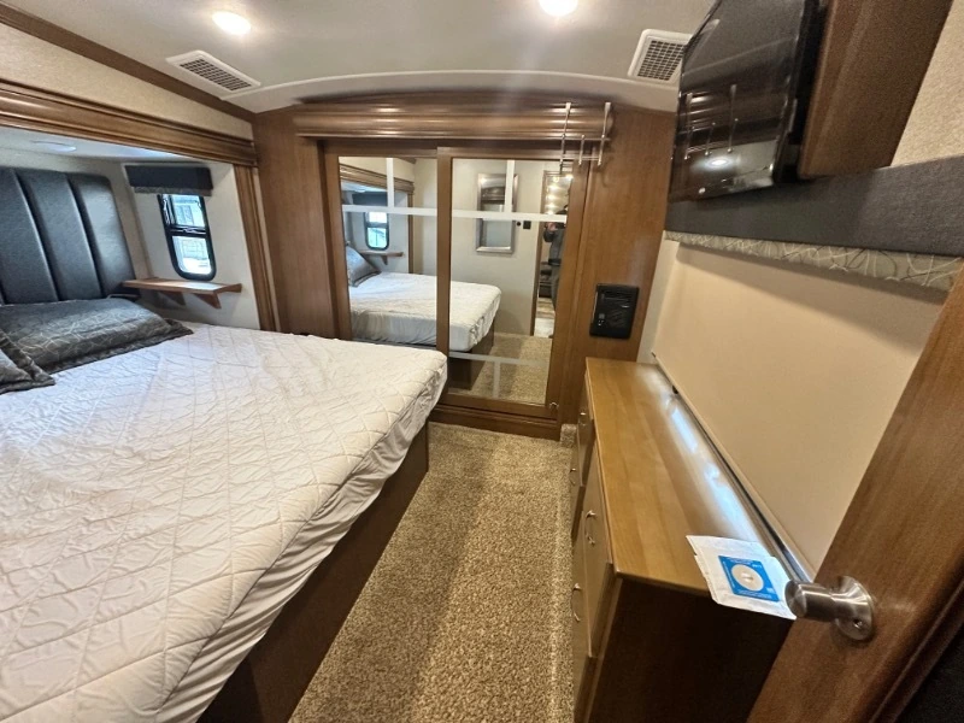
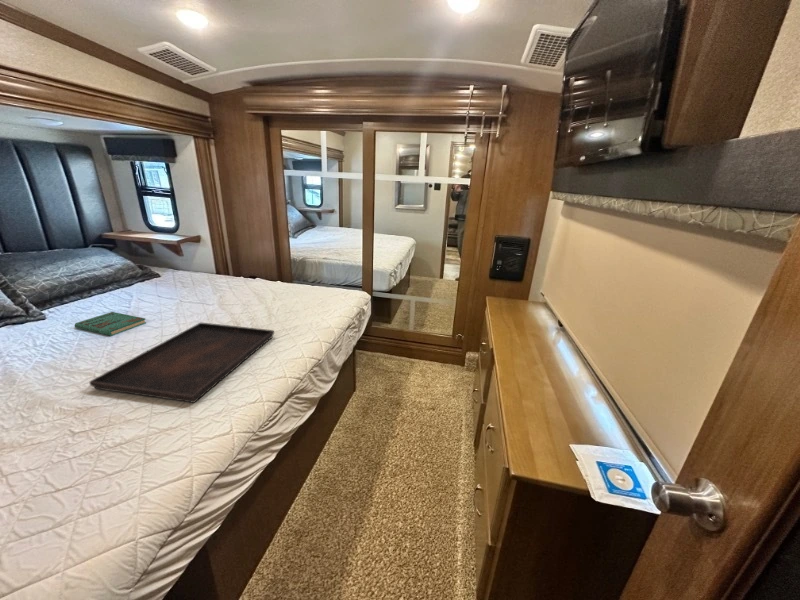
+ serving tray (198, 355)
+ book (111, 323)
